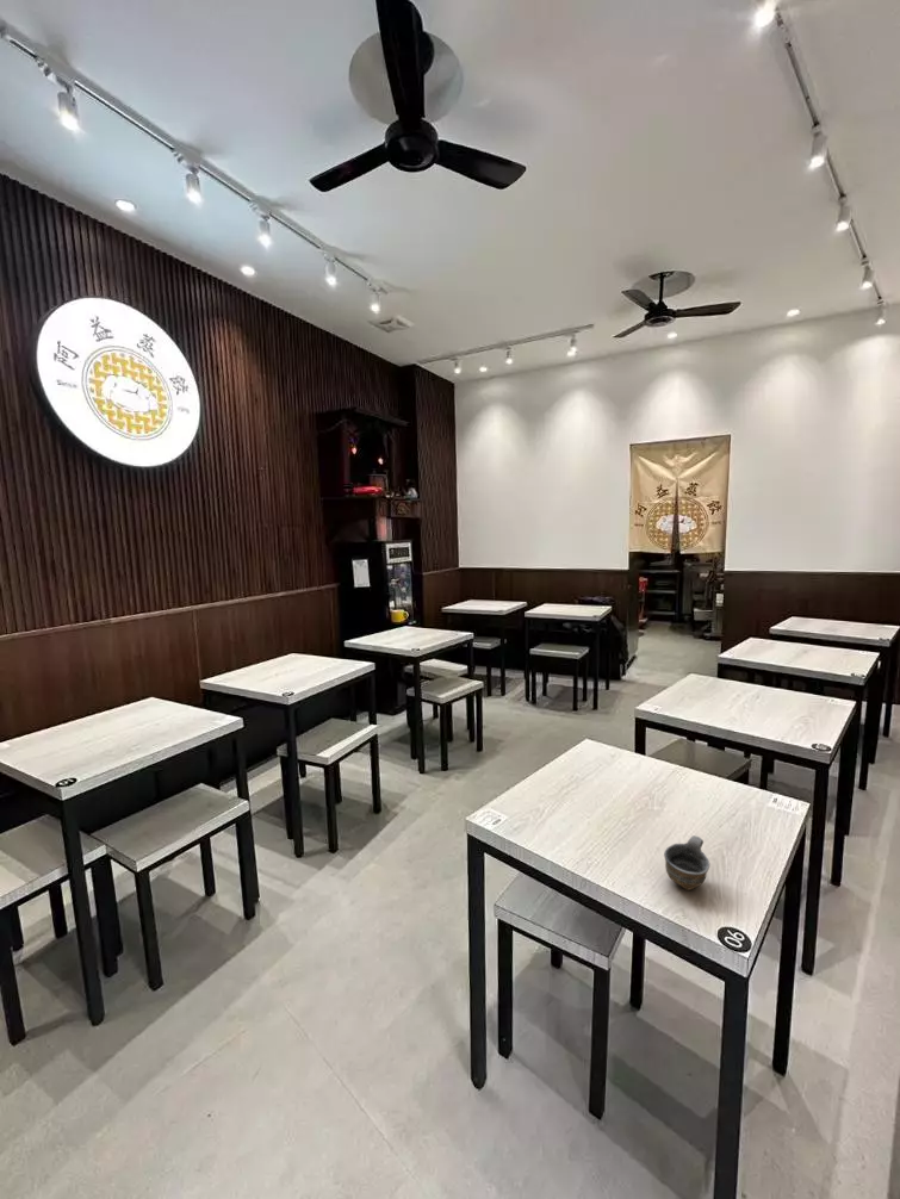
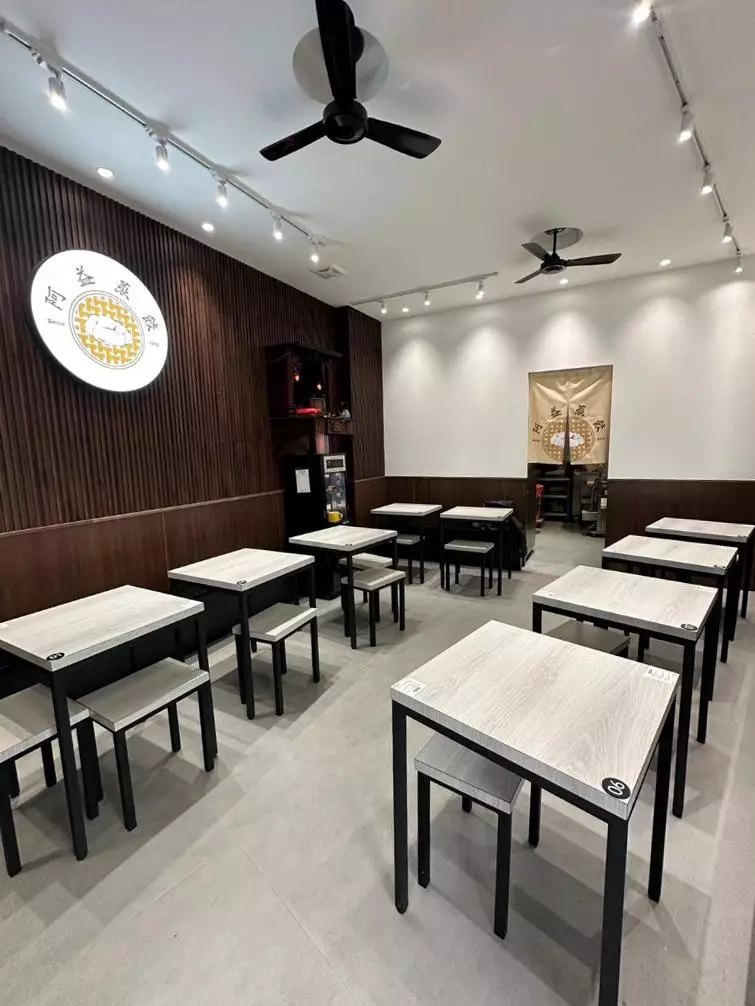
- cup (689, 864)
